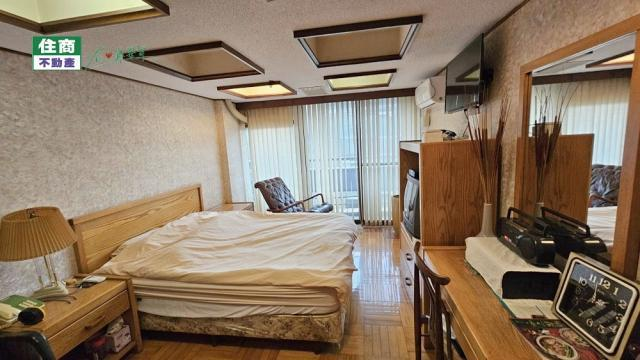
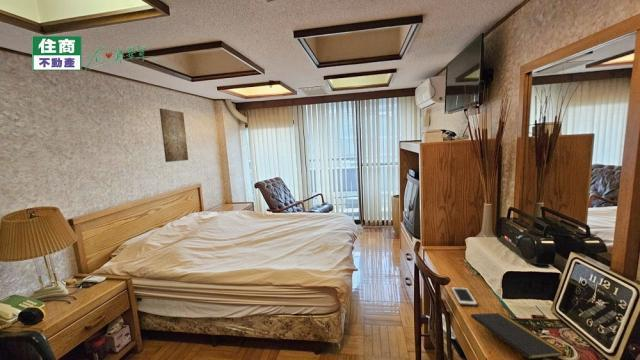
+ cell phone (463, 295)
+ notepad (513, 333)
+ wall art (174, 136)
